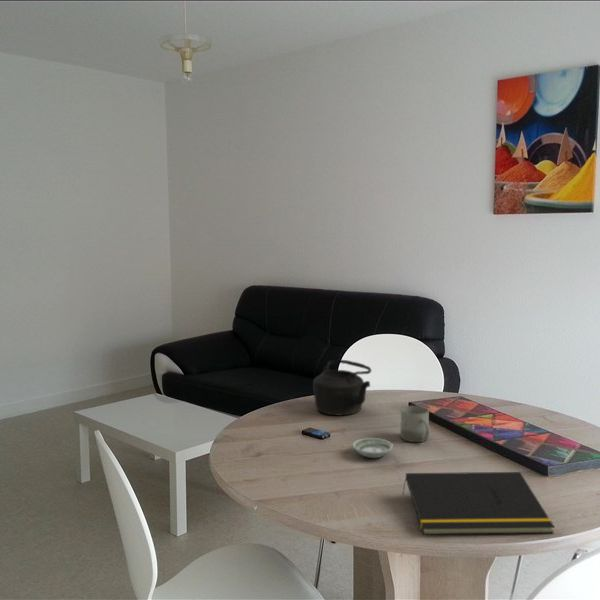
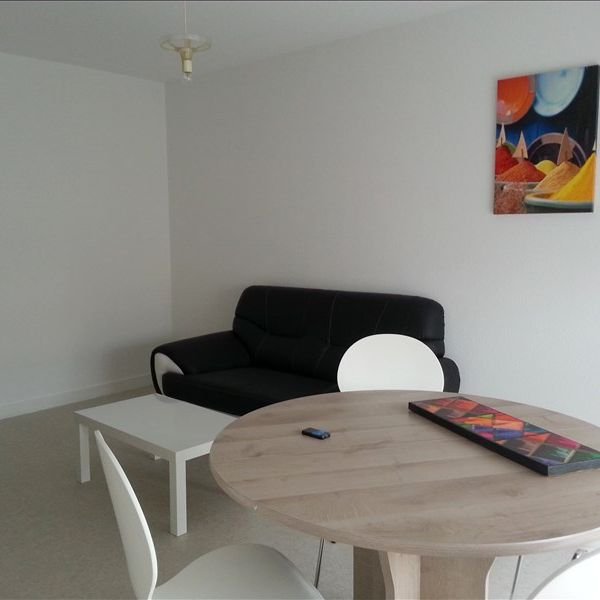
- teapot (343, 389)
- notepad (474, 501)
- cup (417, 425)
- saucer (372, 449)
